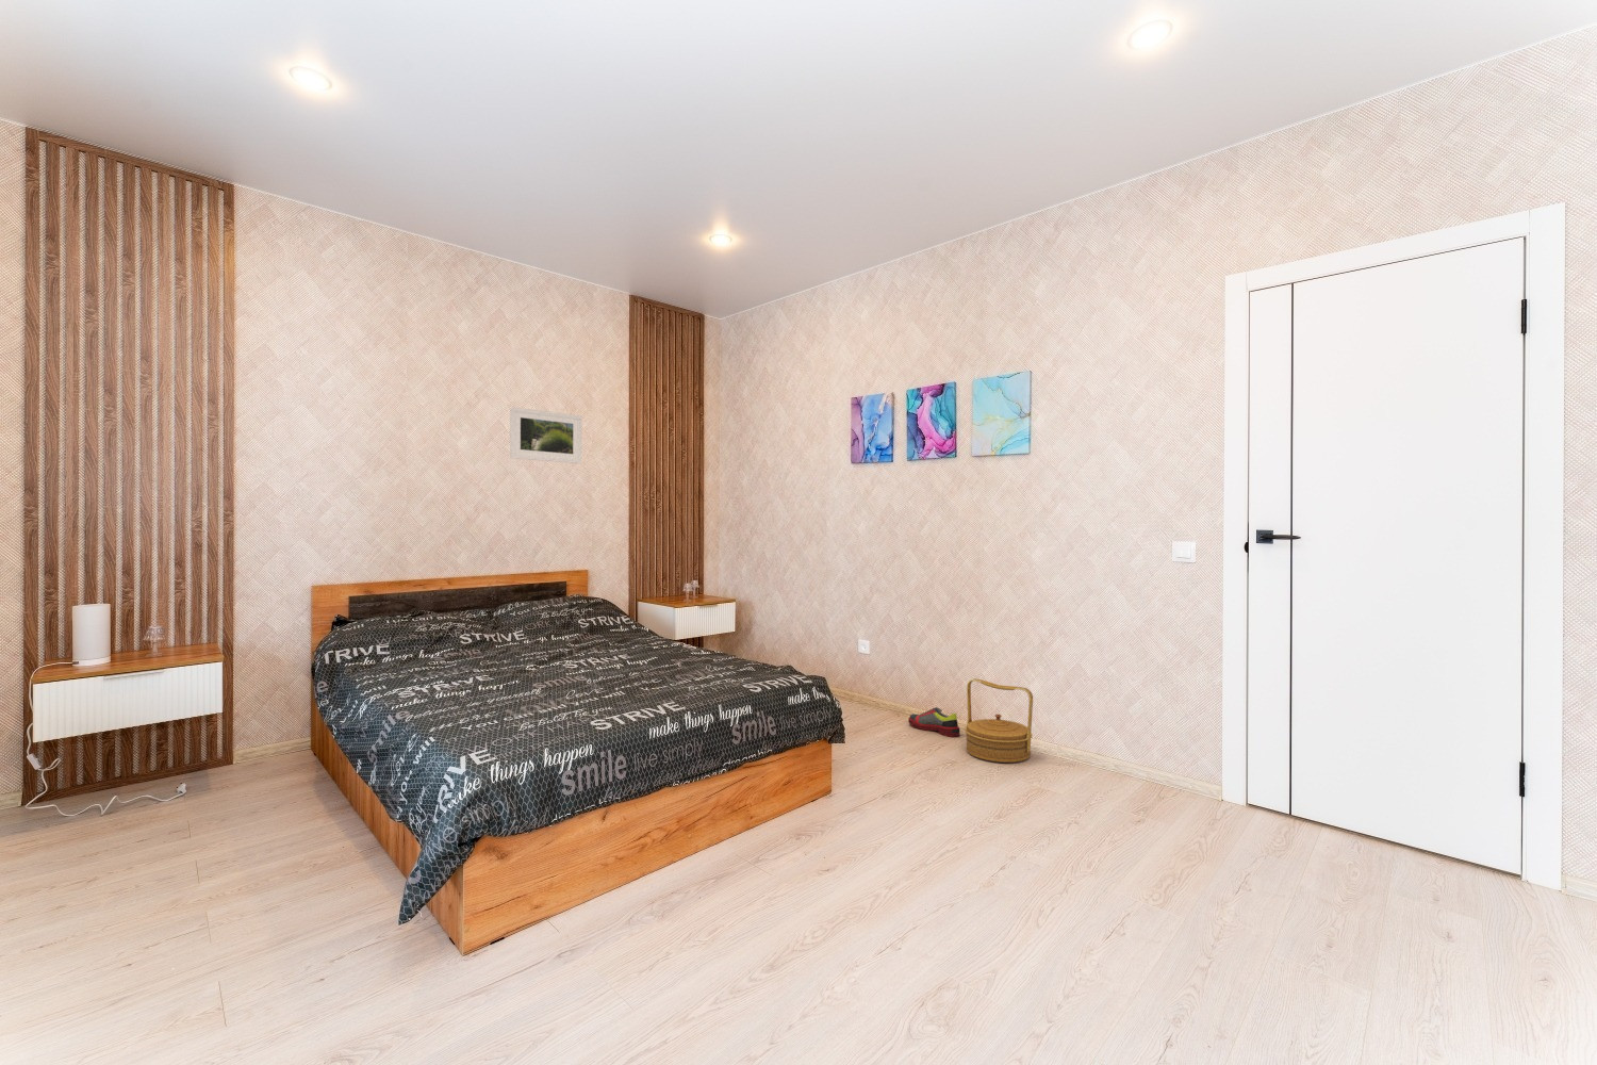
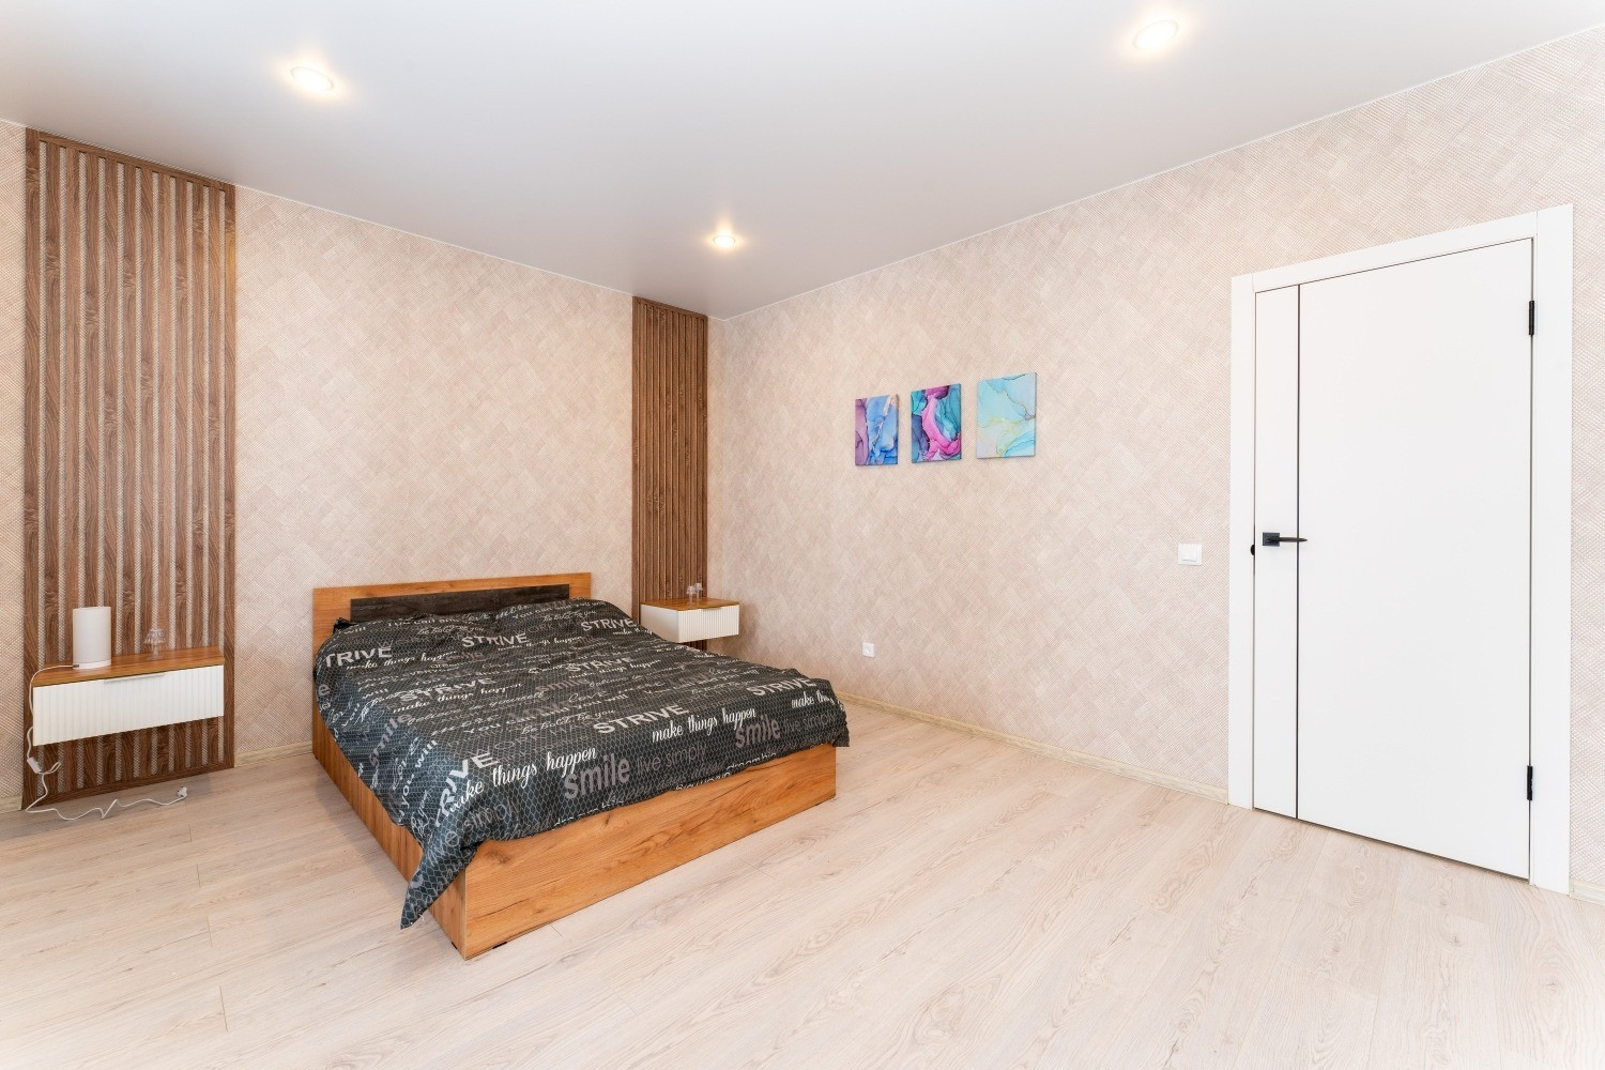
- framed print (547, 435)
- basket (998, 718)
- shoe (934, 718)
